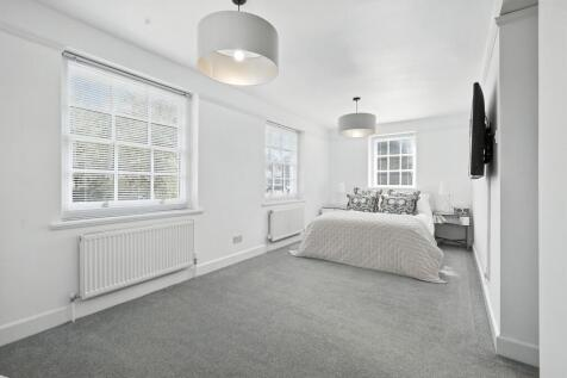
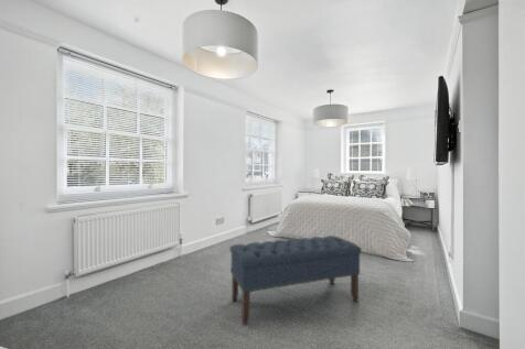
+ bench (294, 271)
